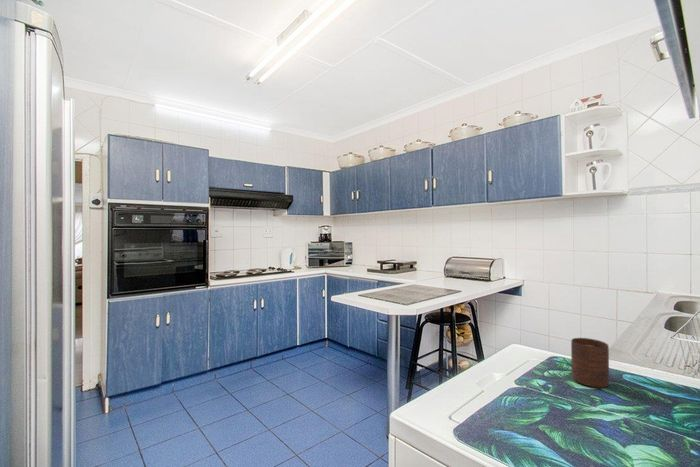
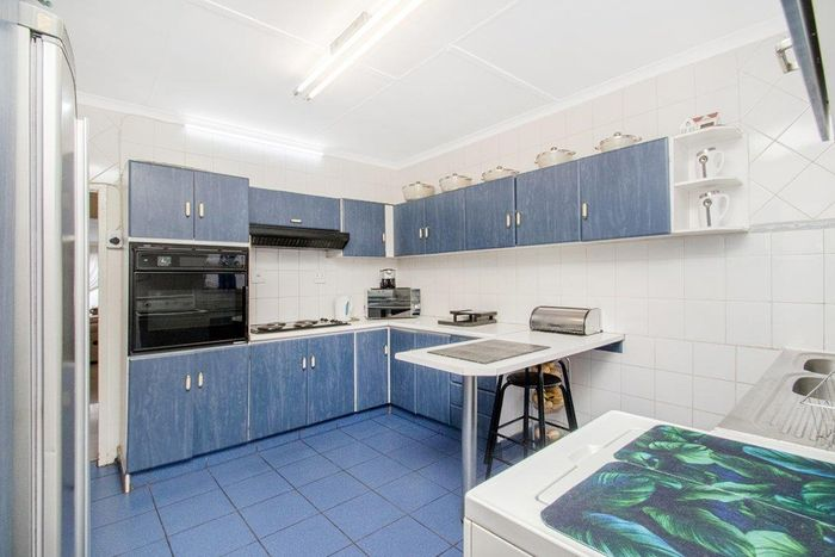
- cup (586, 360)
